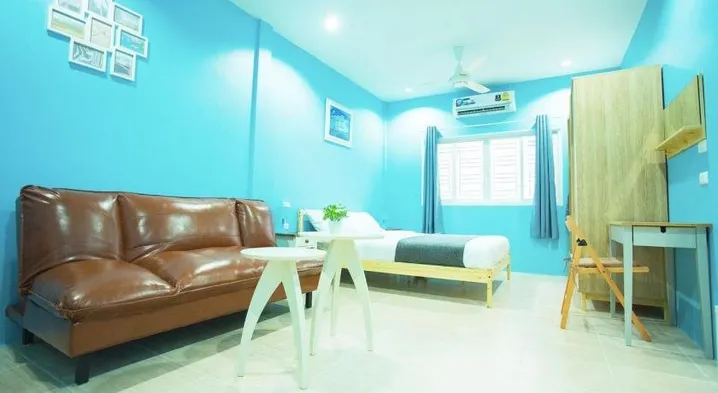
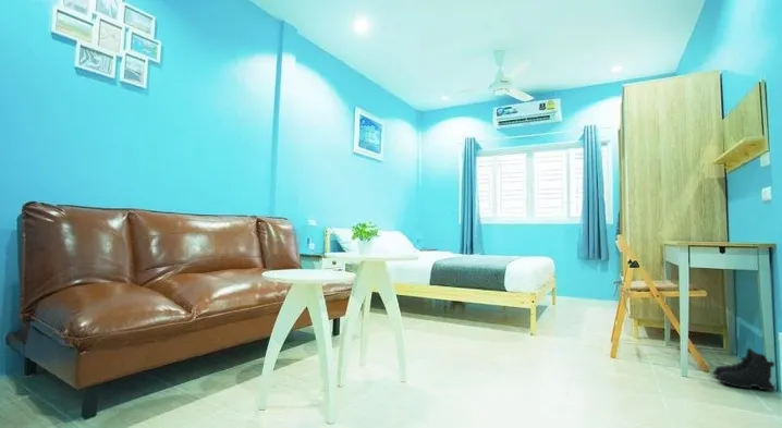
+ boots (743, 366)
